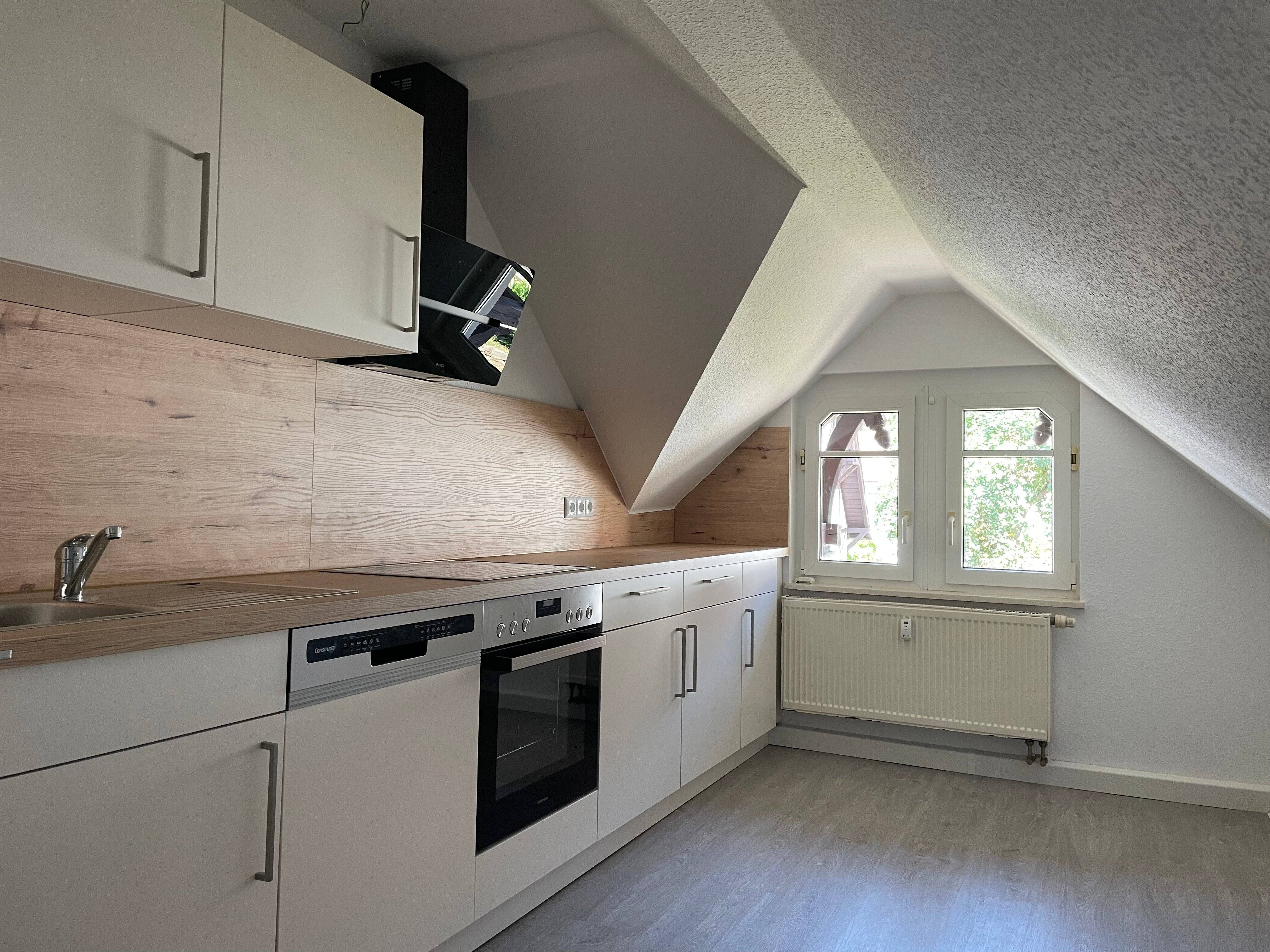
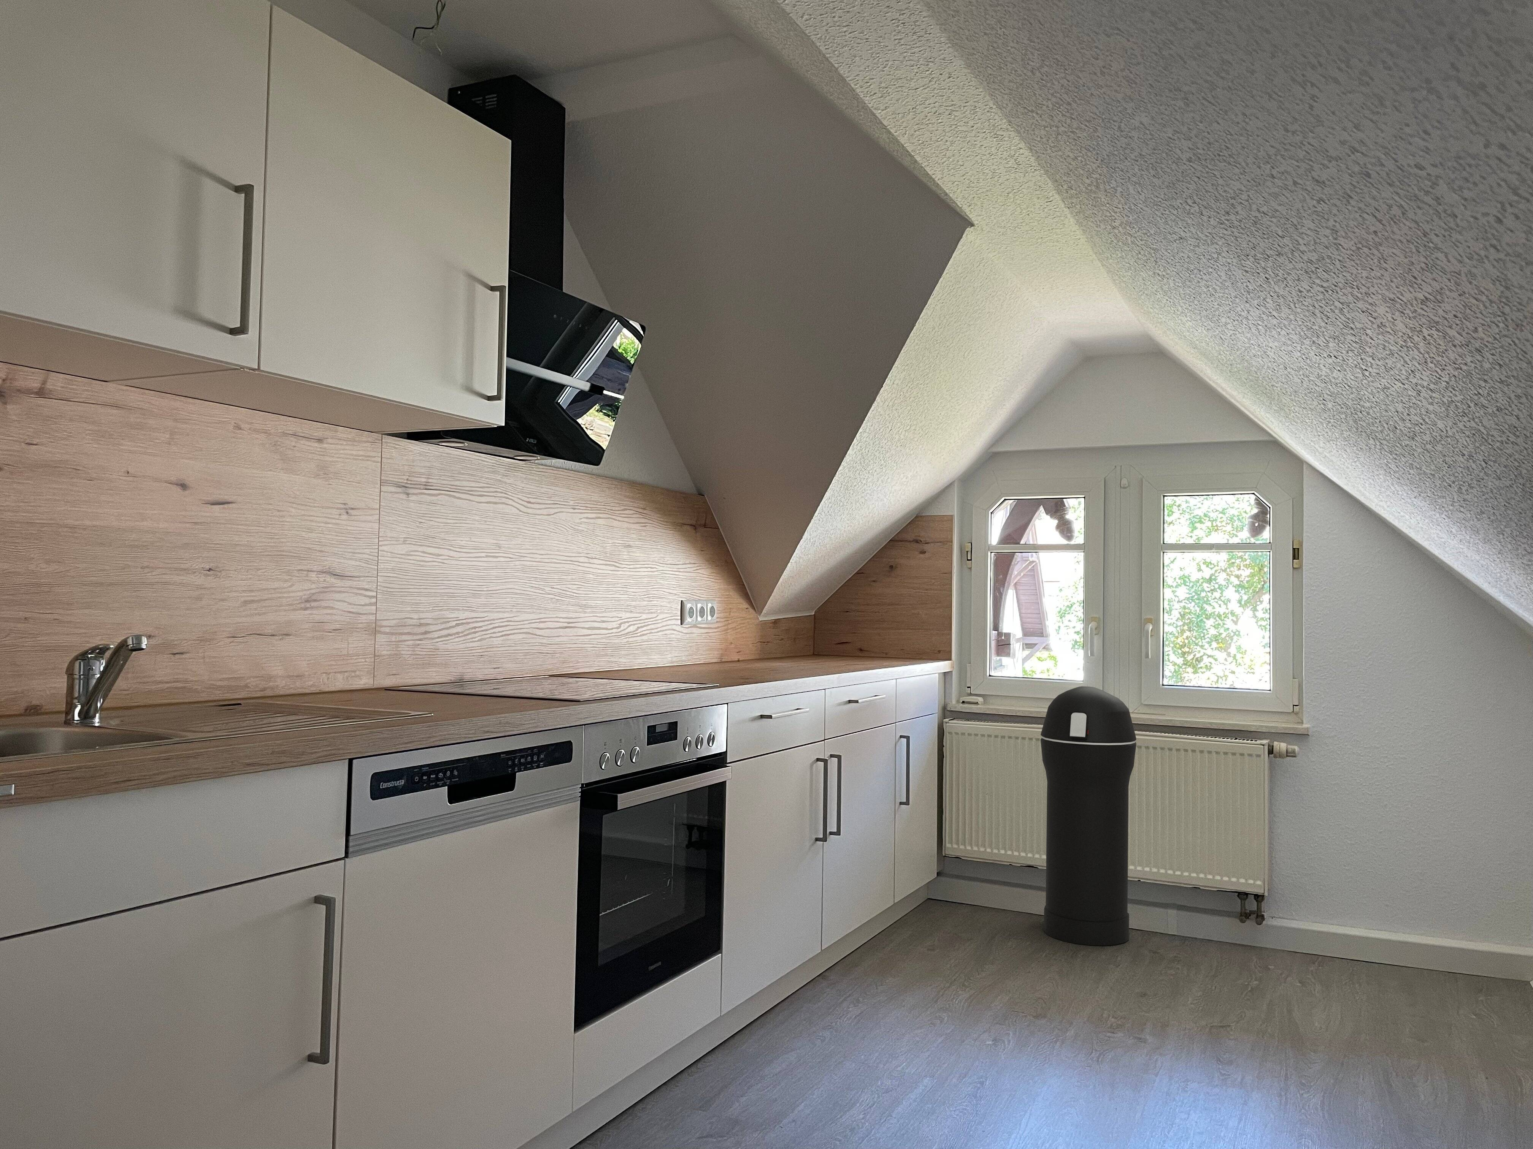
+ trash can (1086, 810)
